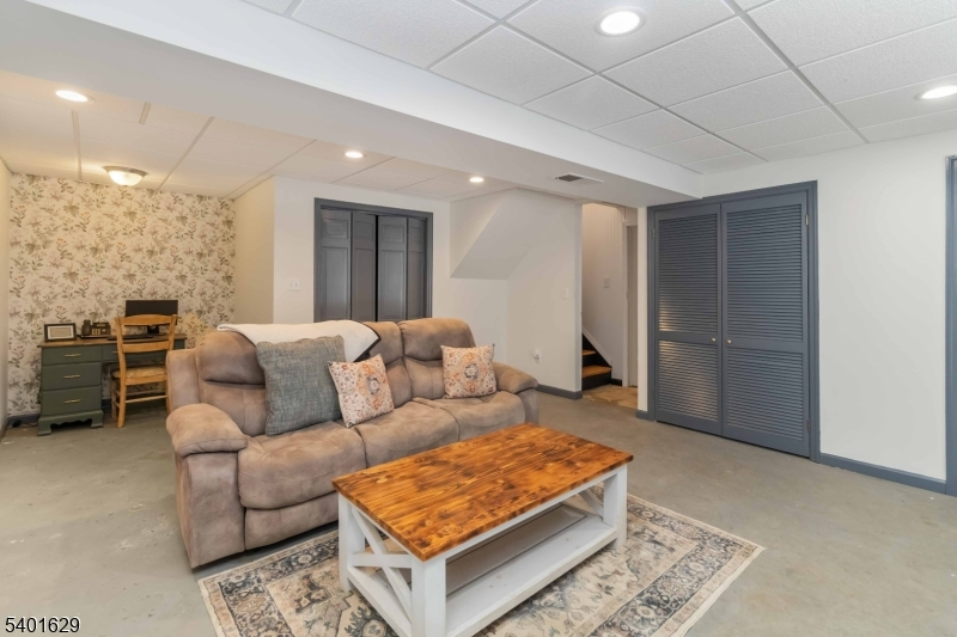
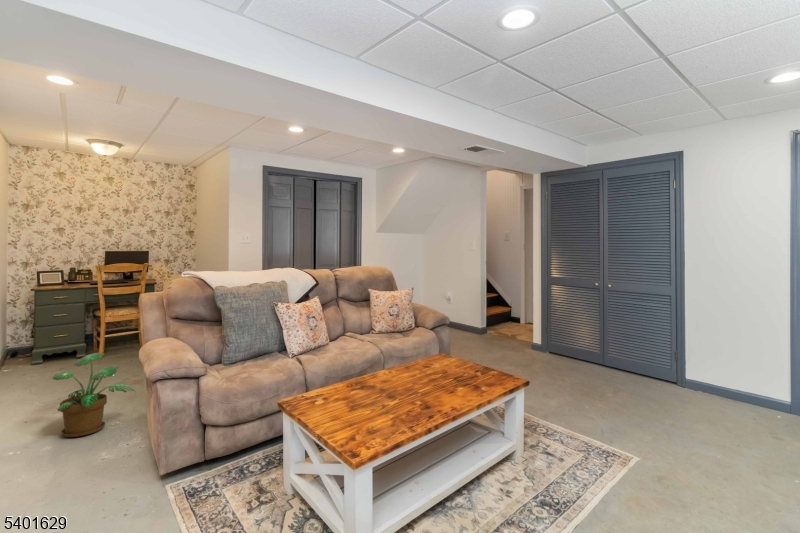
+ potted plant (96, 393)
